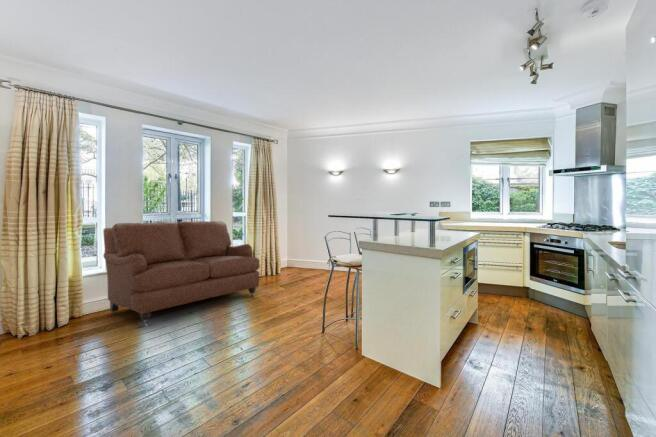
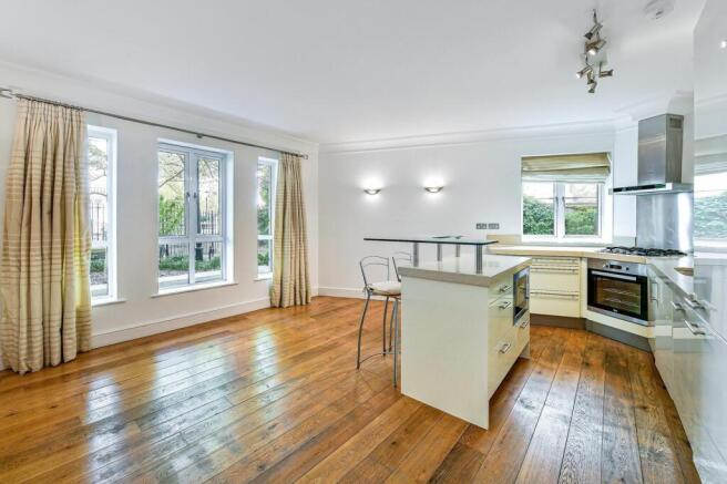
- sofa (186, 262)
